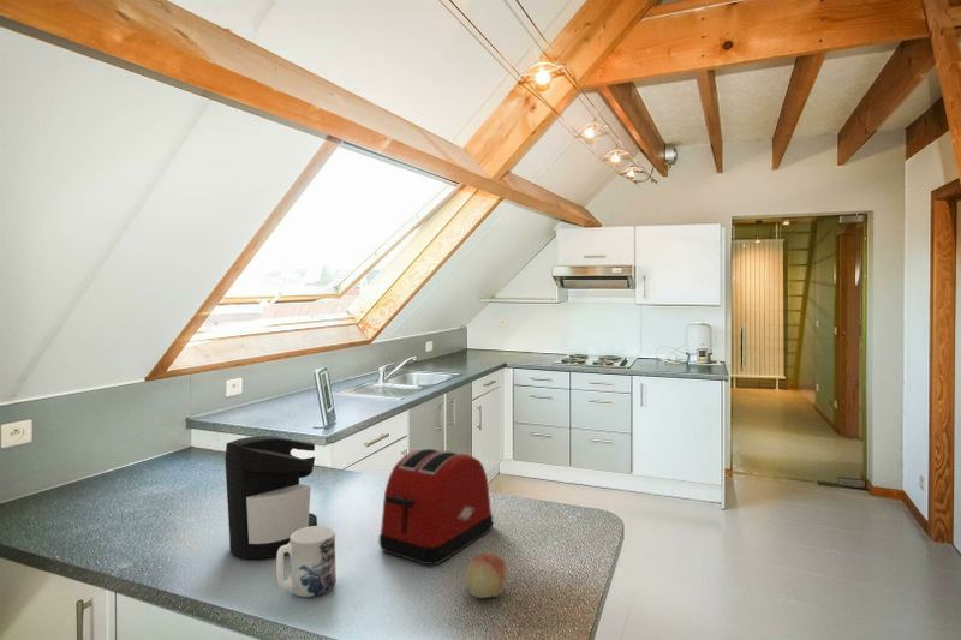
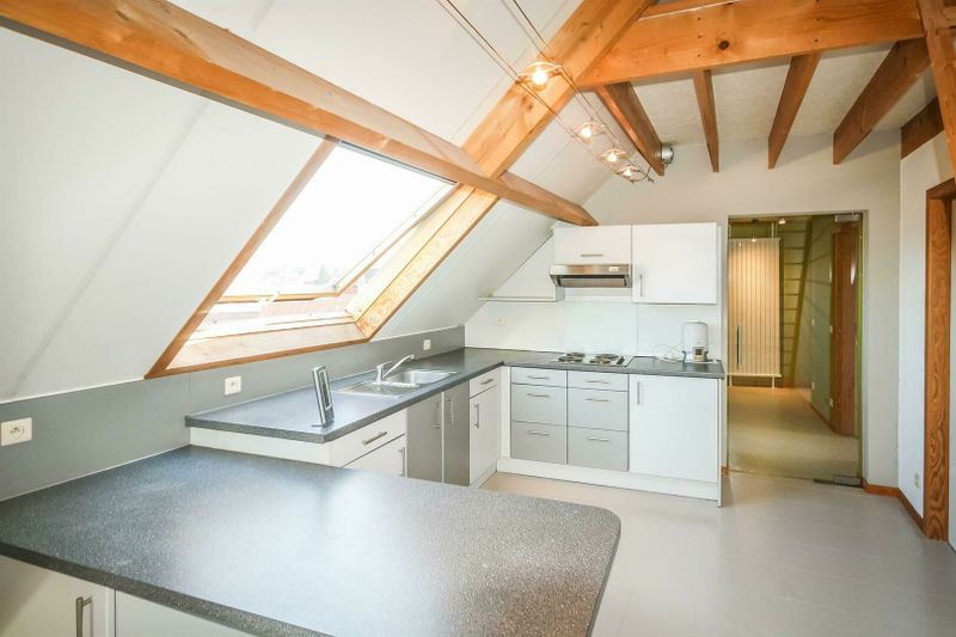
- mug (309, 563)
- fruit (487, 575)
- coffee maker (276, 486)
- toaster (436, 496)
